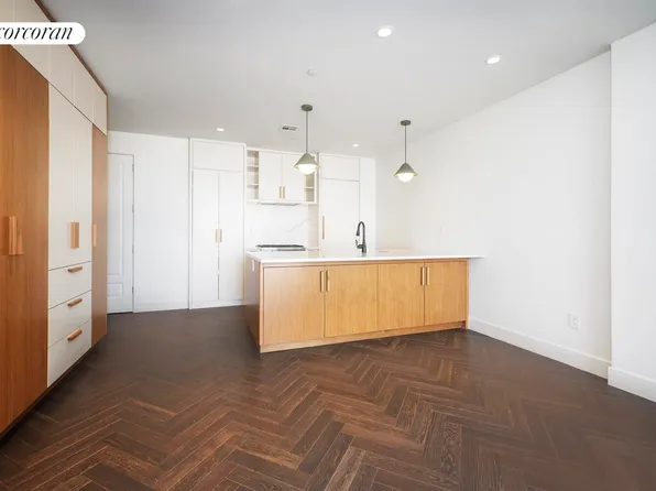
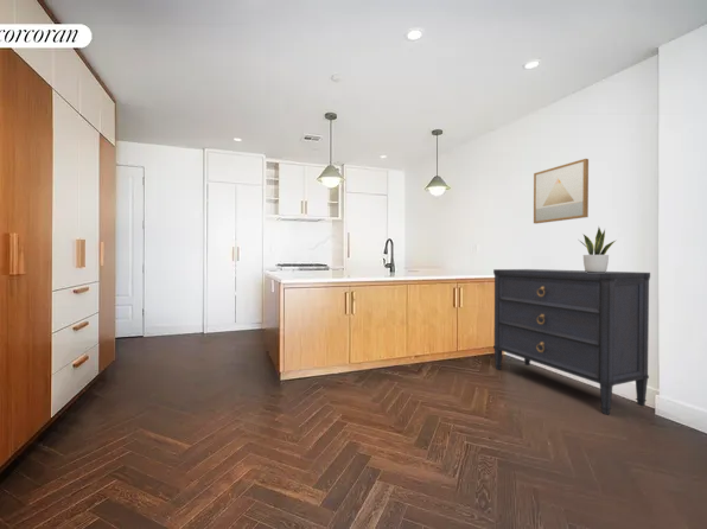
+ potted plant (594, 248)
+ wall art (559, 193)
+ dresser (559, 327)
